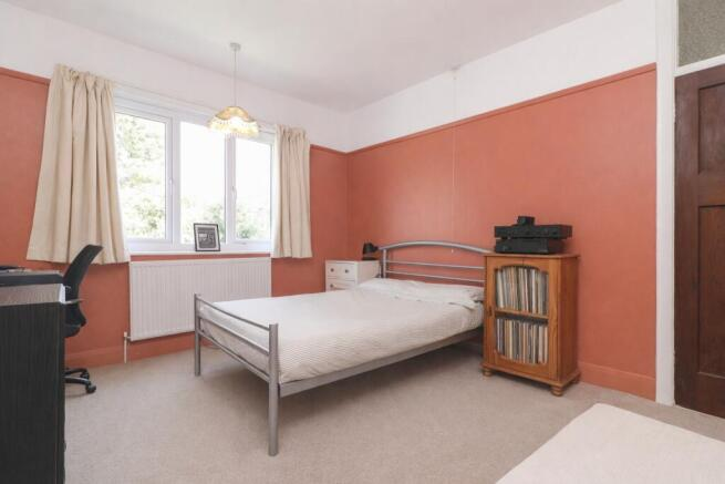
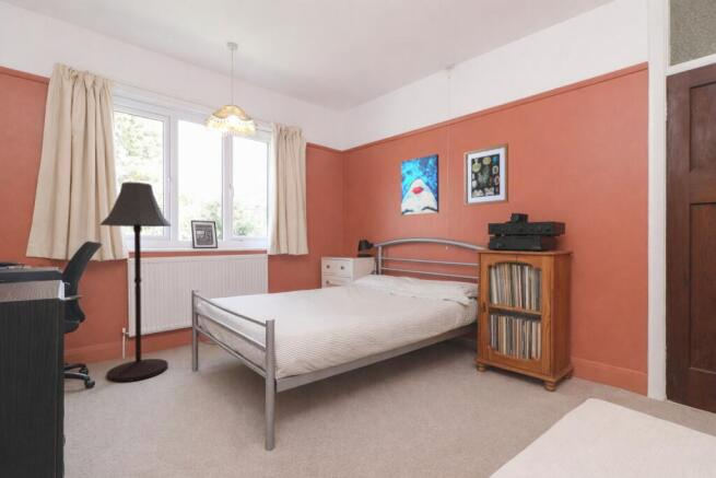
+ wall art (484, 176)
+ wall art (419, 186)
+ floor lamp (138, 277)
